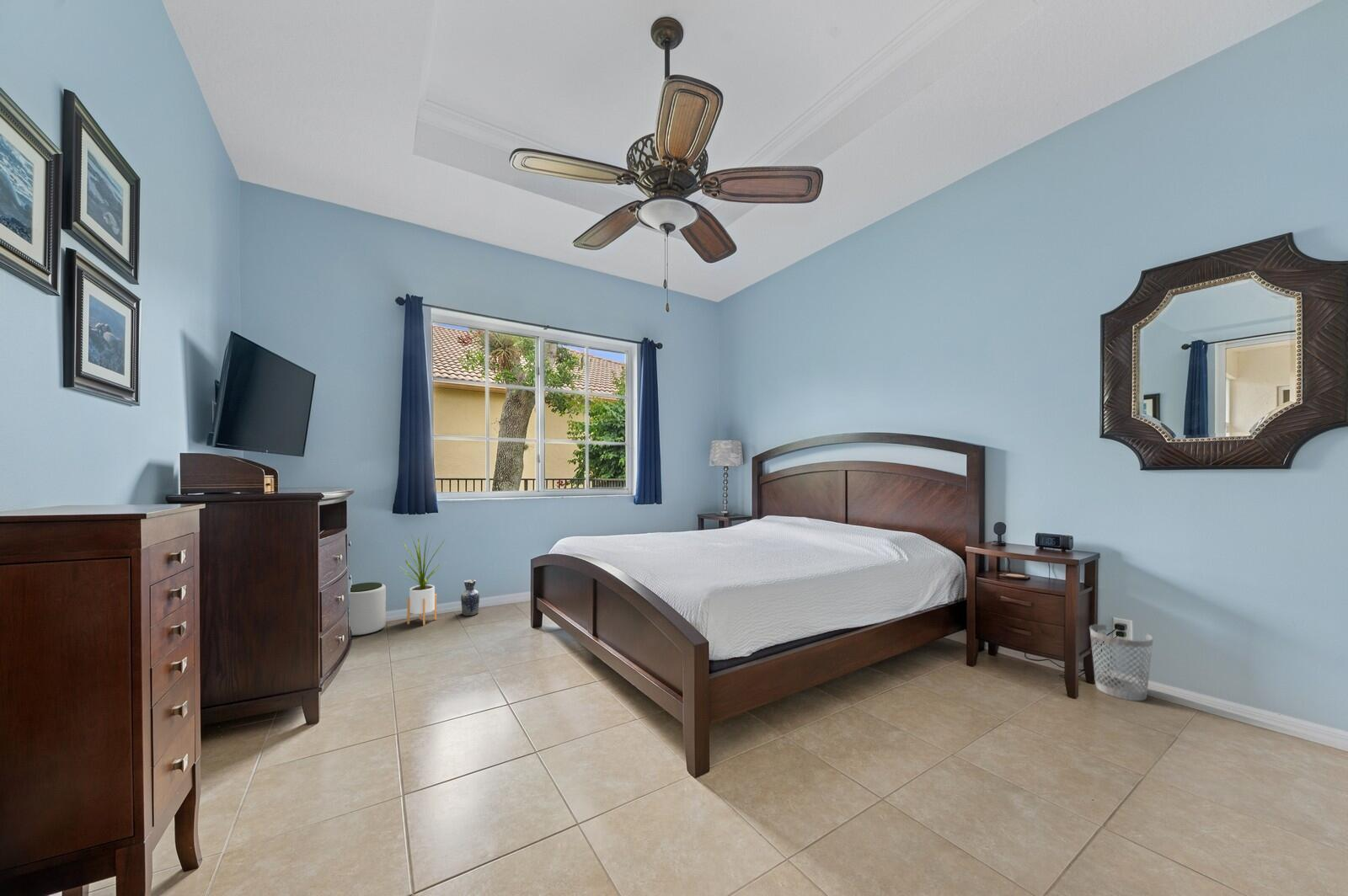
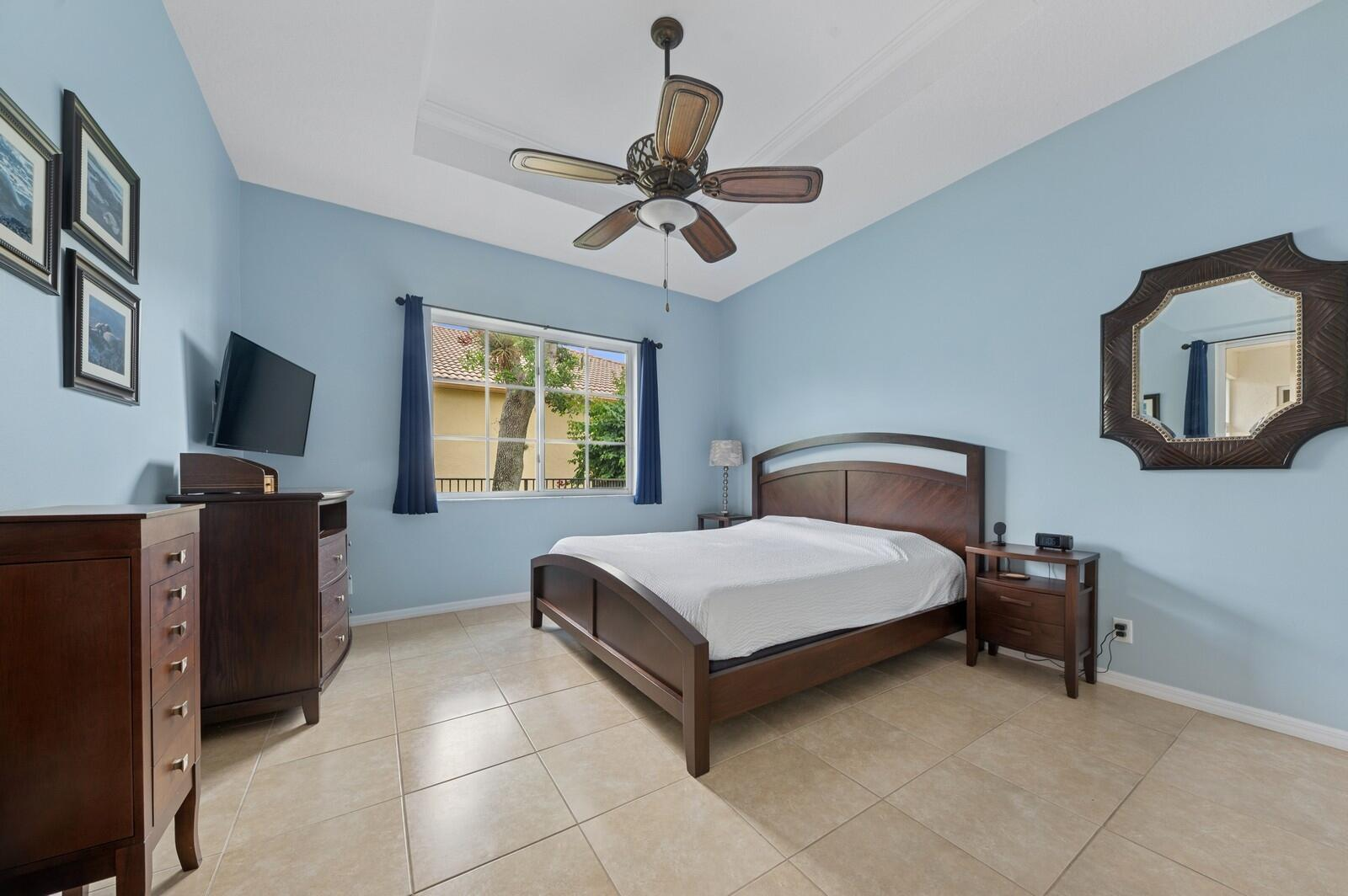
- house plant (422, 576)
- ceramic jug (469, 596)
- wastebasket (1120, 662)
- plant pot (363, 608)
